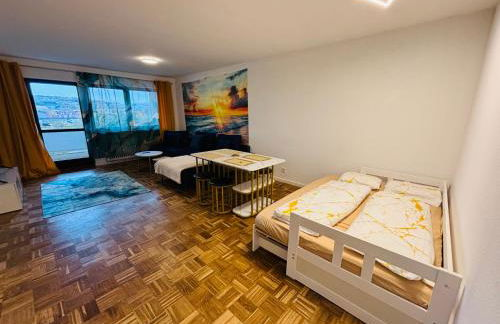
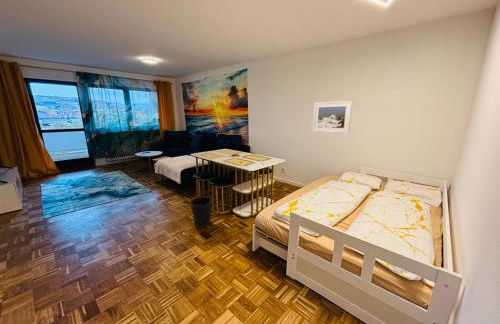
+ wastebasket (201, 212)
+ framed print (331, 117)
